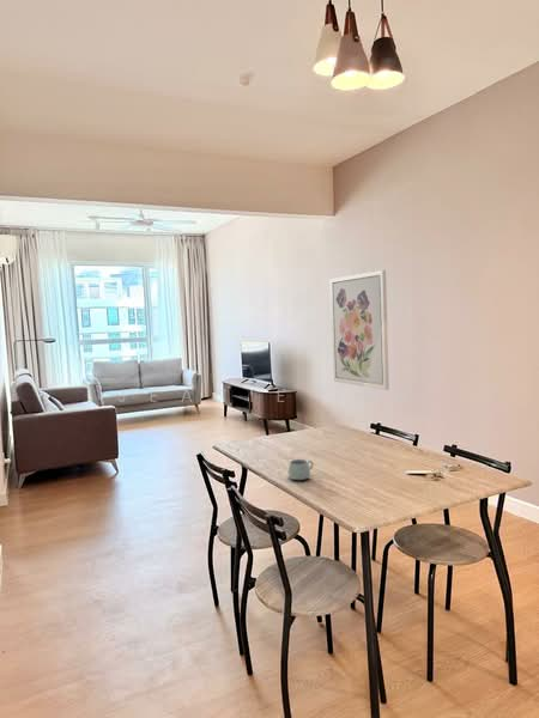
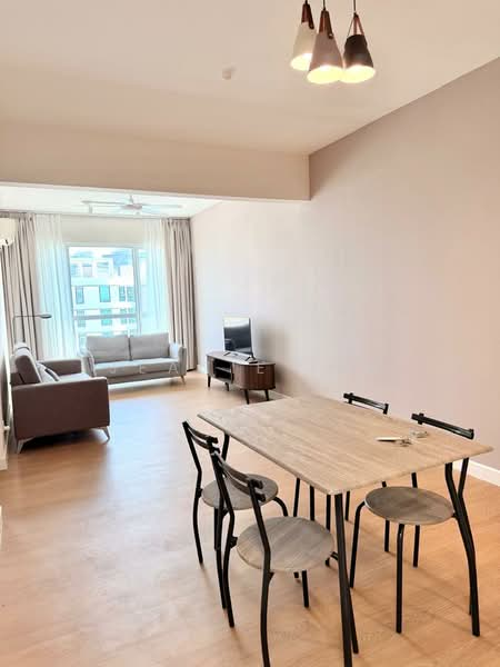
- wall art (357, 330)
- mug (302, 469)
